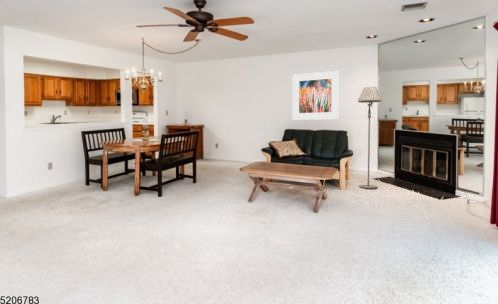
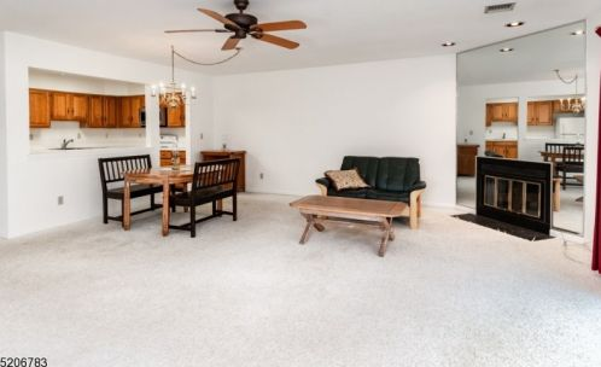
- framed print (315, 96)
- floor lamp (369, 137)
